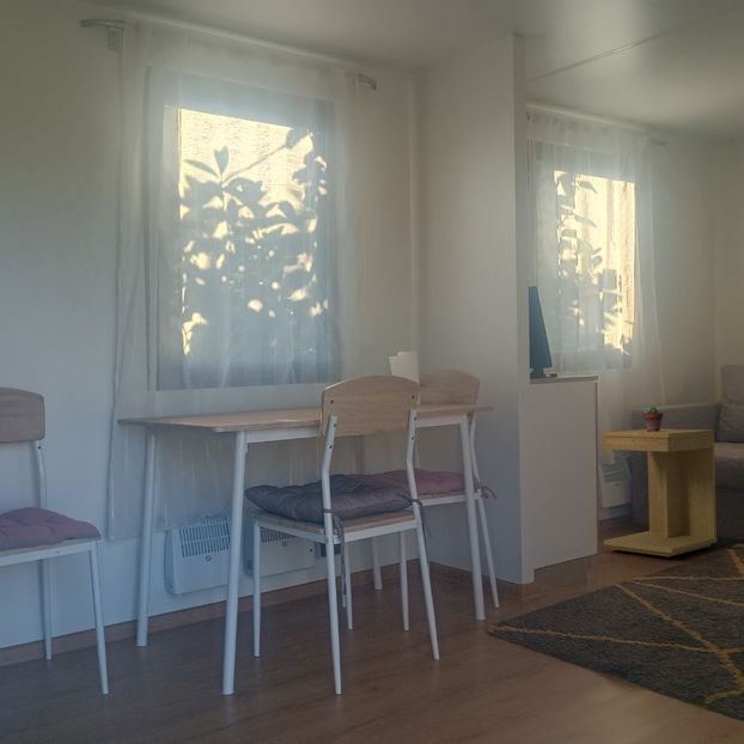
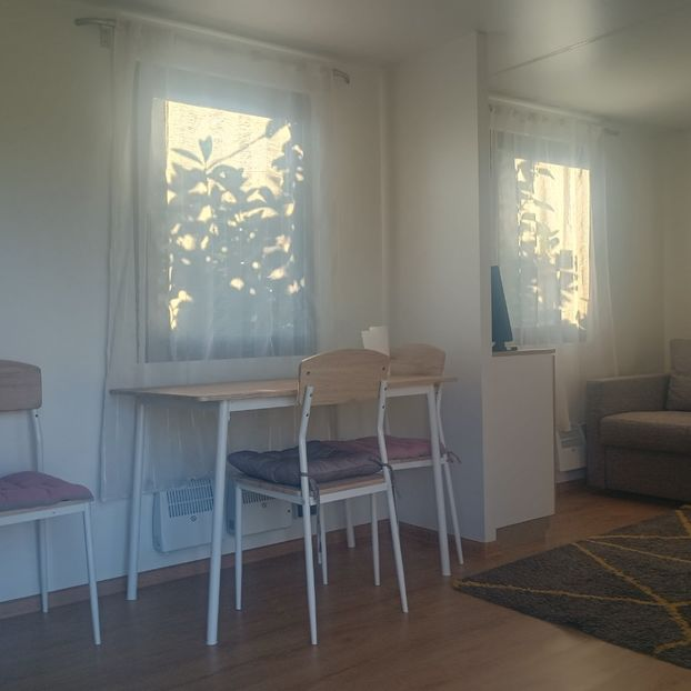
- potted succulent (652, 417)
- side table (659, 489)
